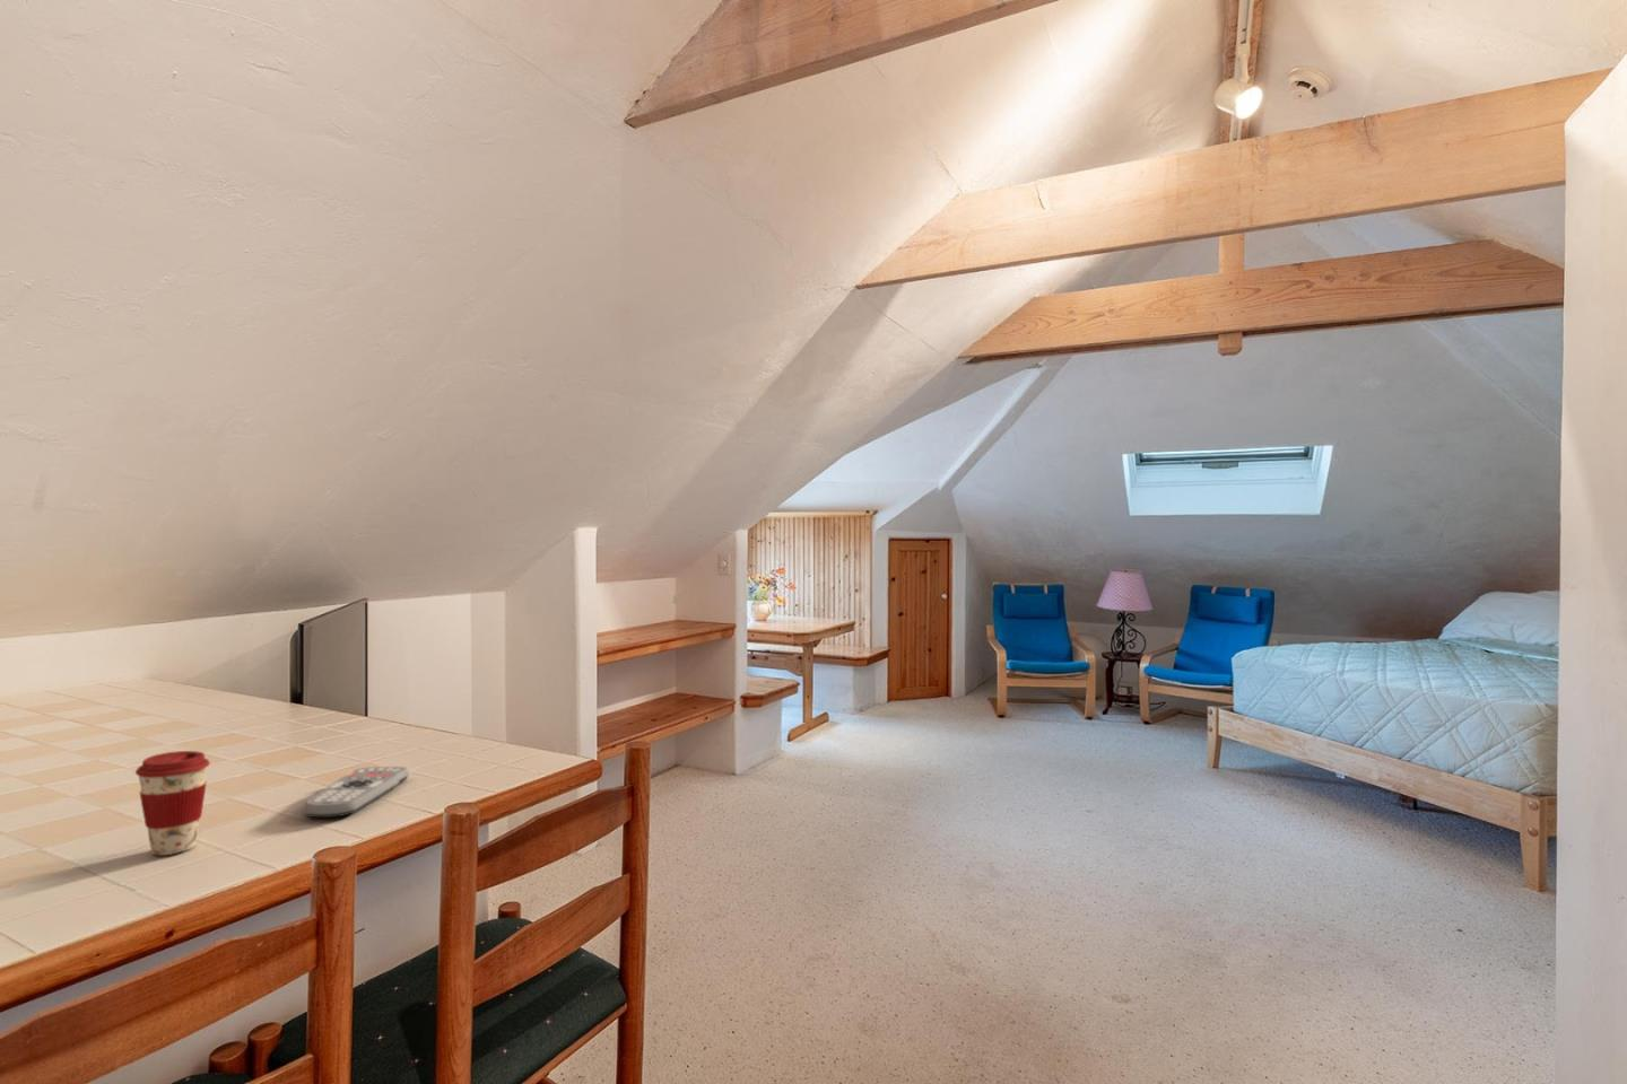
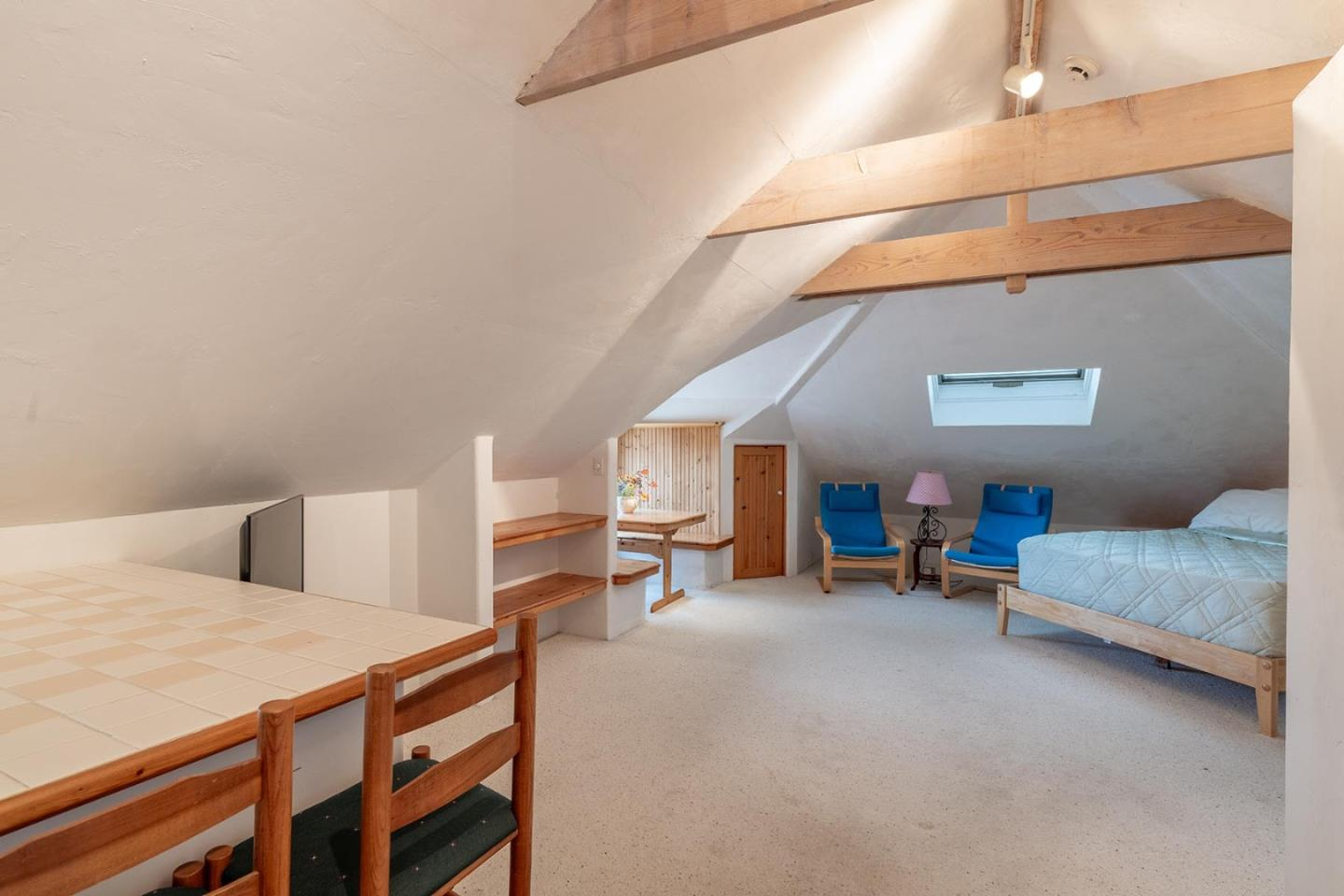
- coffee cup (173, 802)
- remote control (356, 790)
